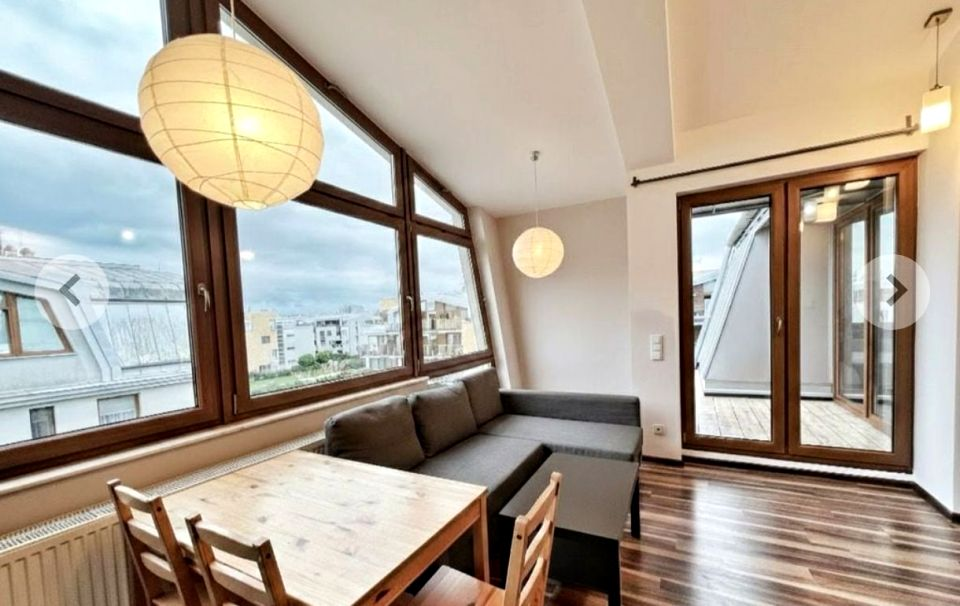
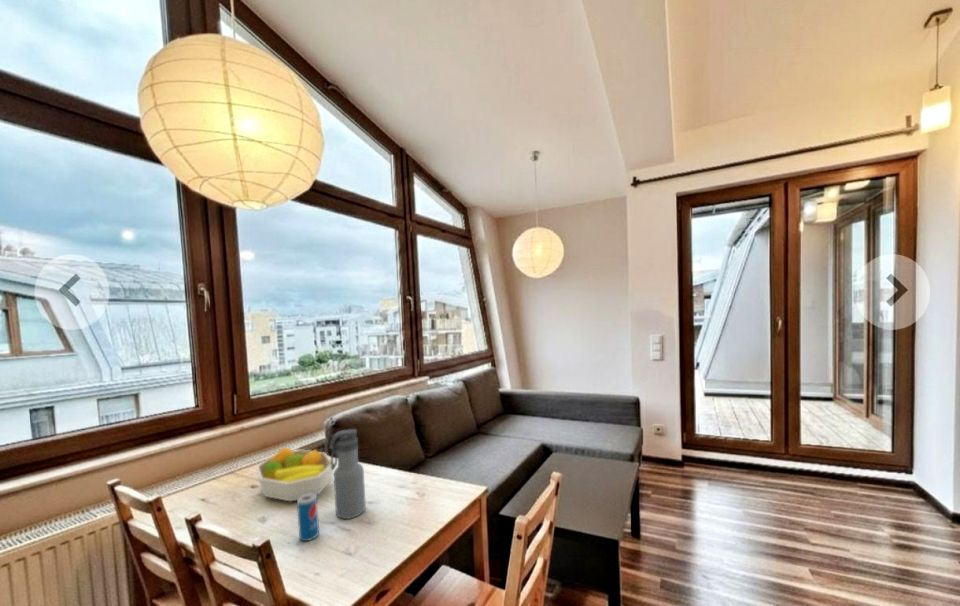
+ water bottle (348, 471)
+ fruit bowl (295, 471)
+ beverage can (308, 516)
